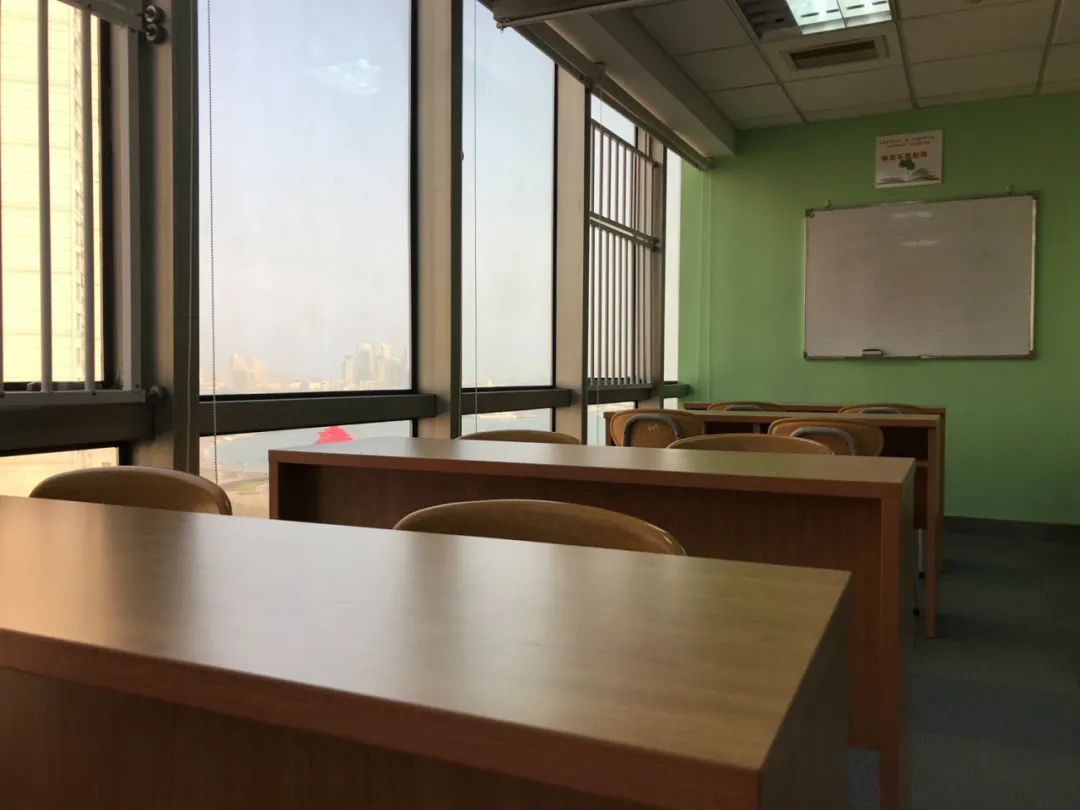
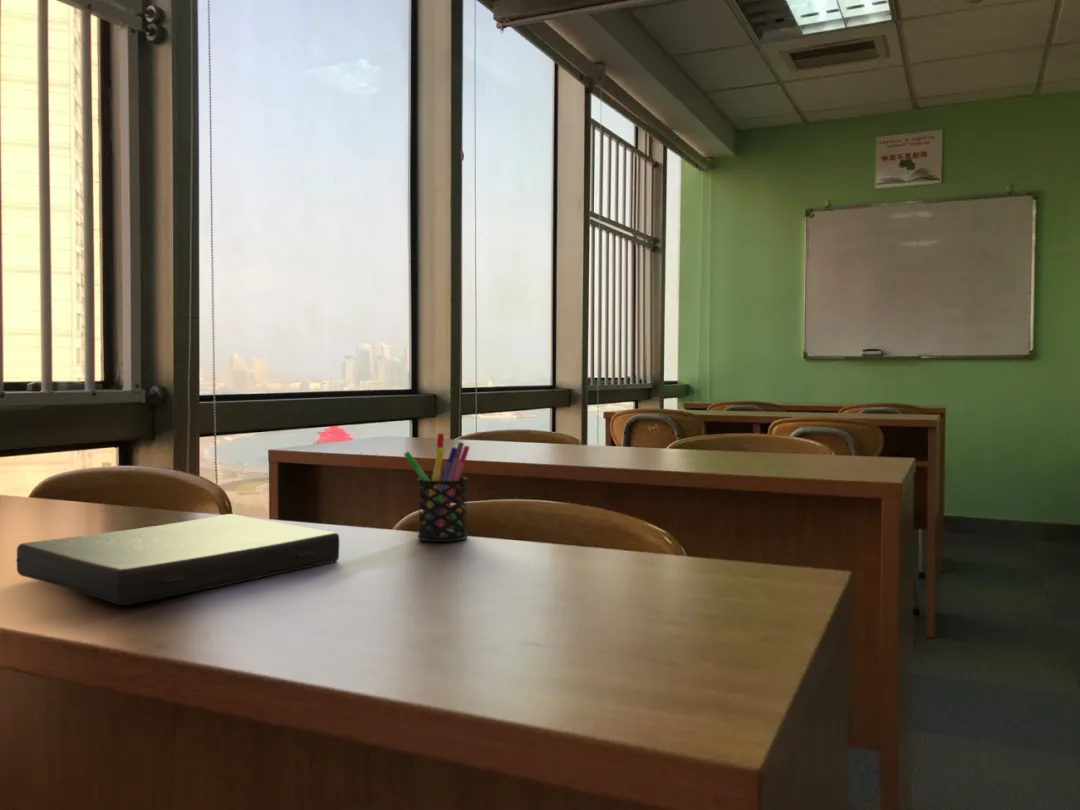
+ pen holder (436, 485)
+ book (186, 552)
